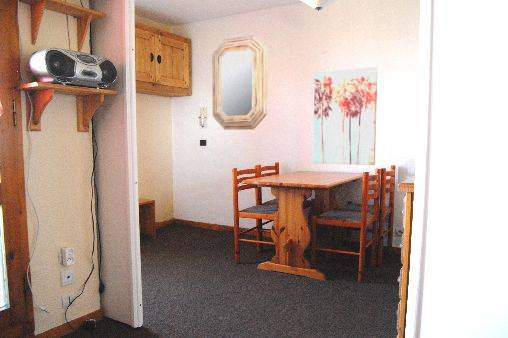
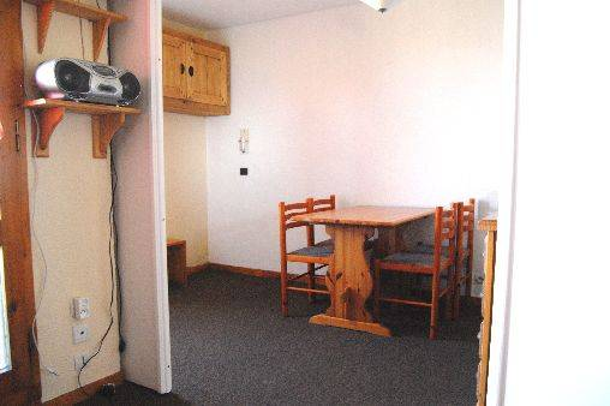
- wall art (343, 117)
- home mirror (237, 83)
